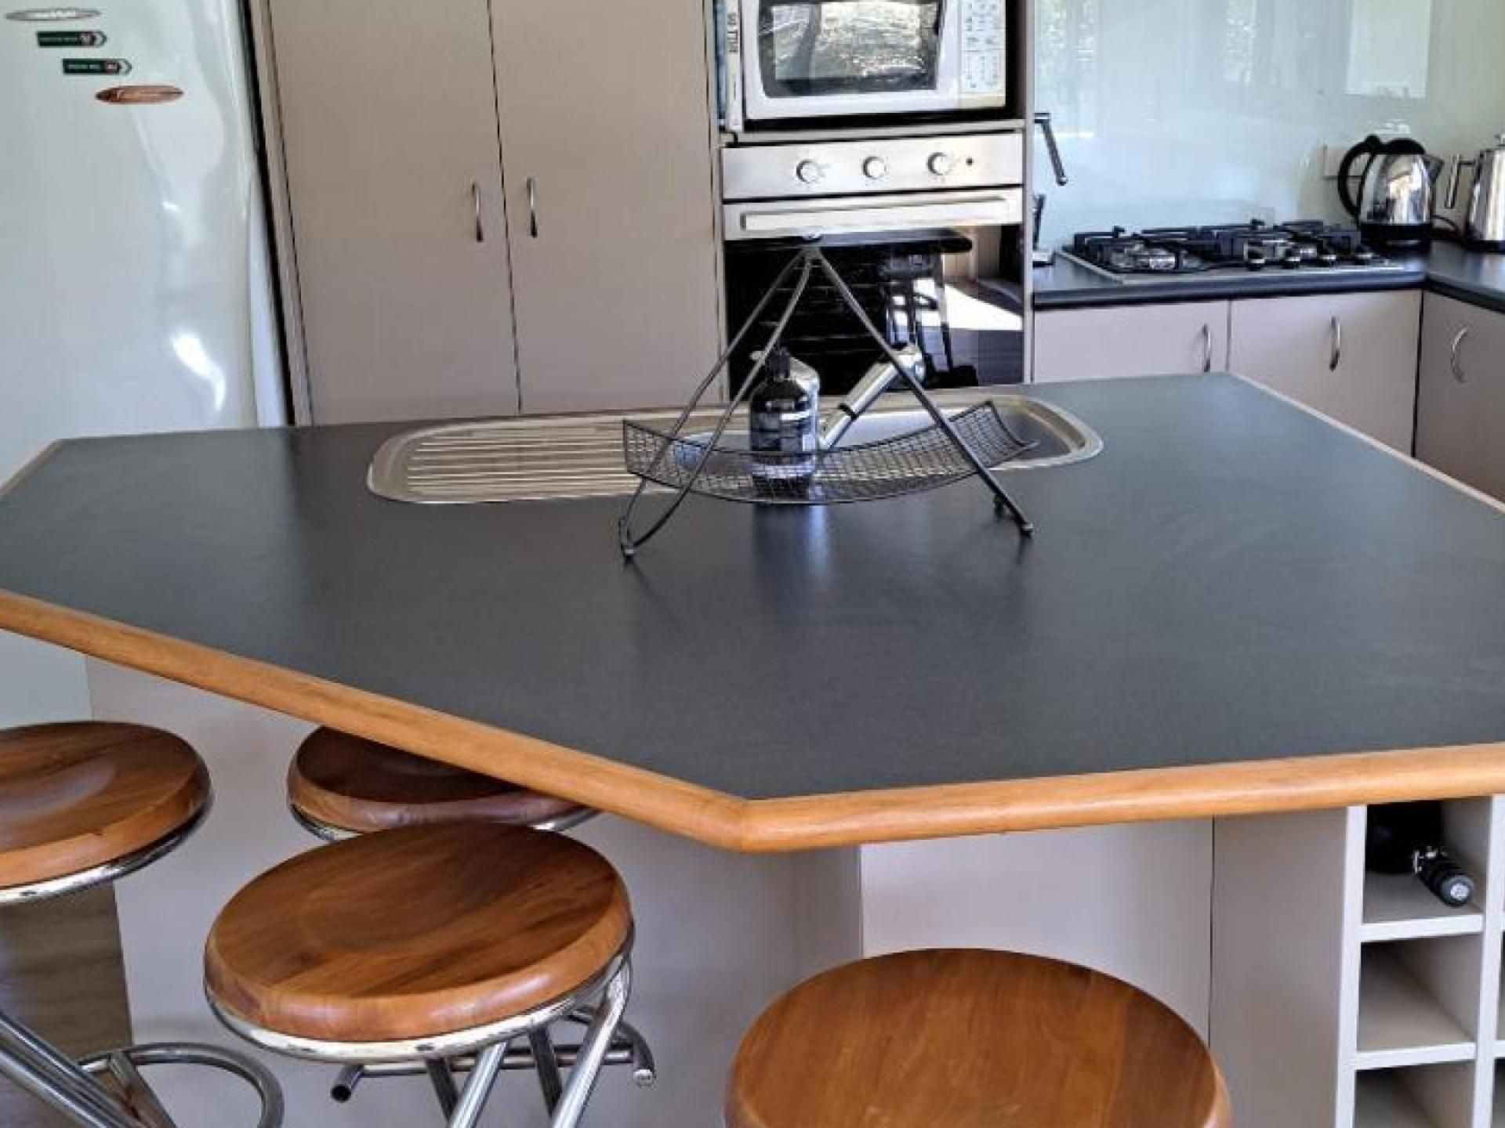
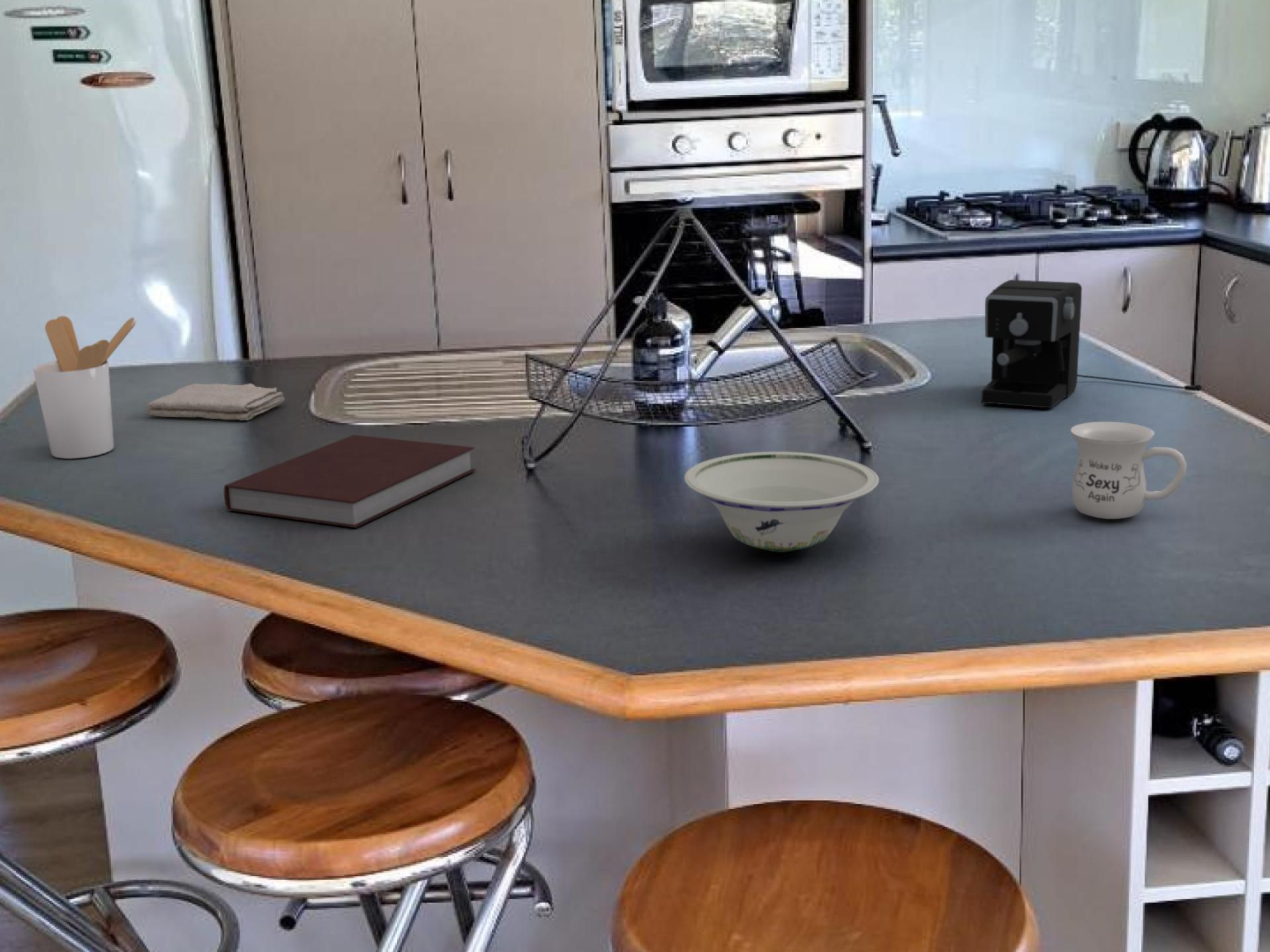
+ utensil holder (93, 384)
+ bowl (781, 511)
+ washcloth (216, 401)
+ coffee maker (1079, 342)
+ mug (1126, 474)
+ notebook (354, 477)
